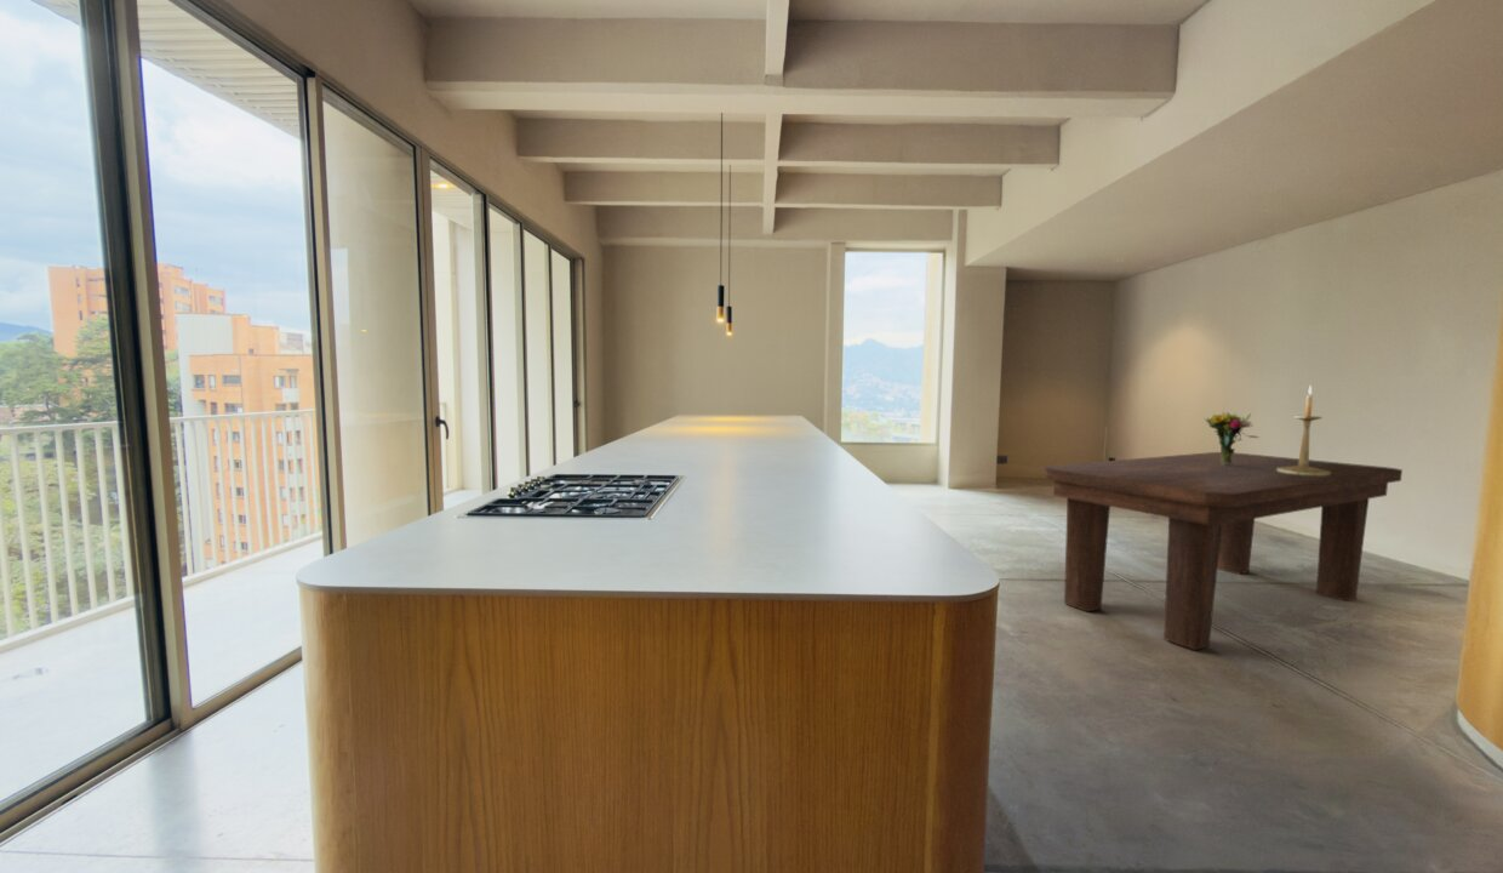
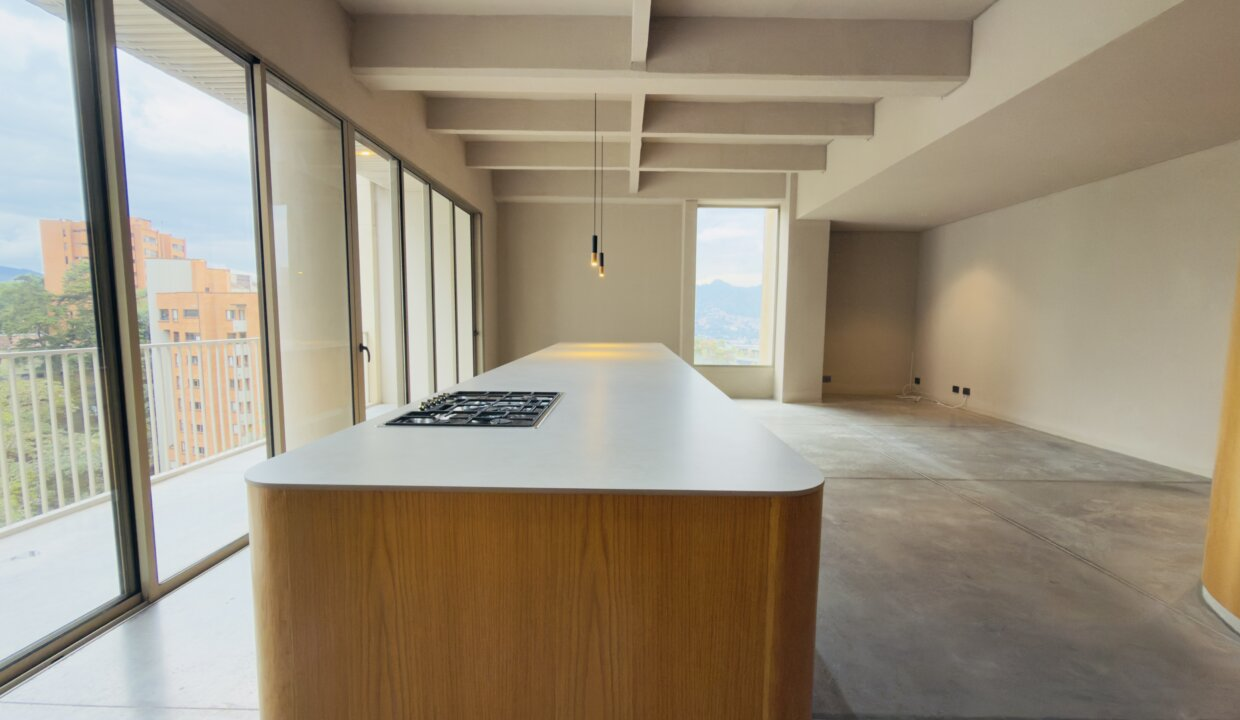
- candlestick (1305, 428)
- dining table (1217, 535)
- bouquet (1229, 438)
